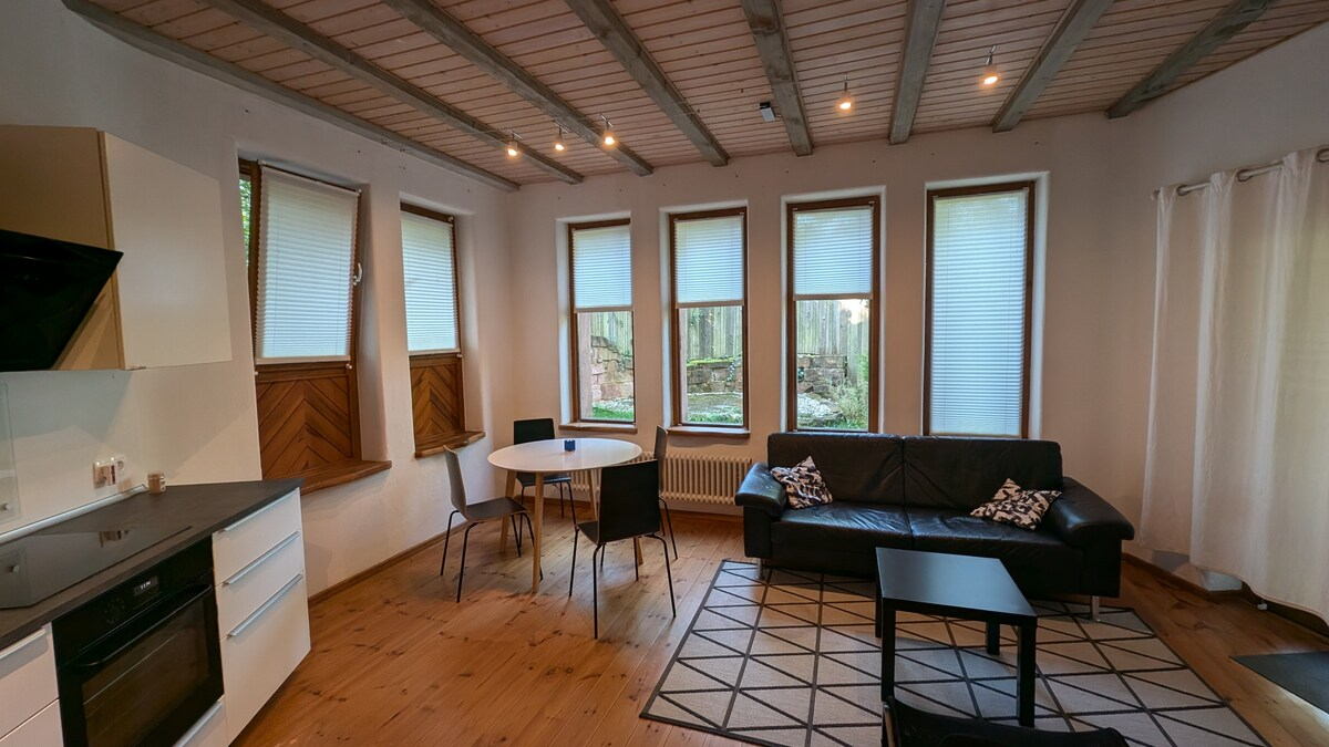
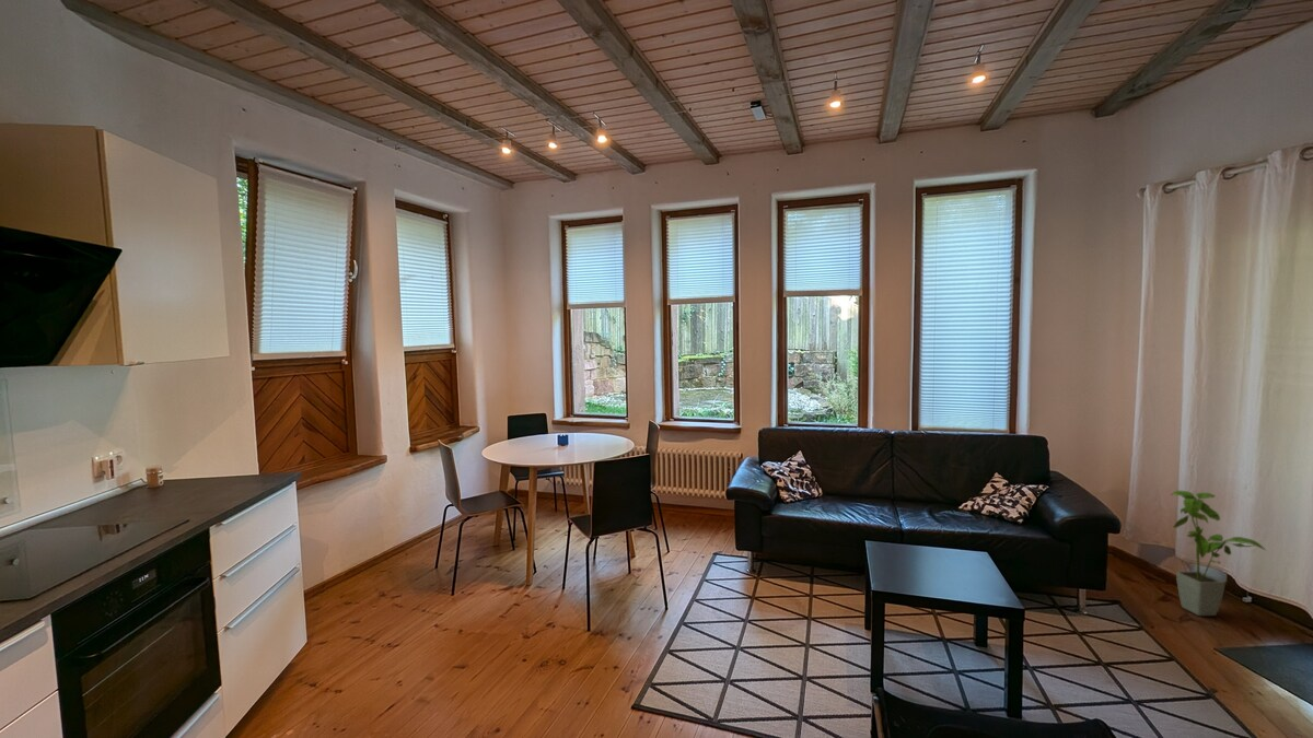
+ house plant (1205, 554)
